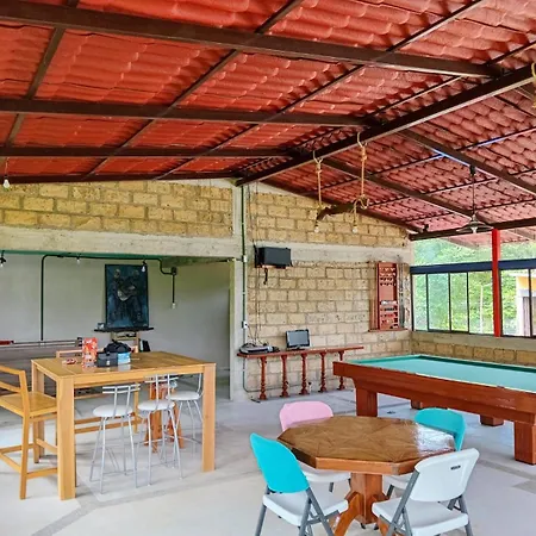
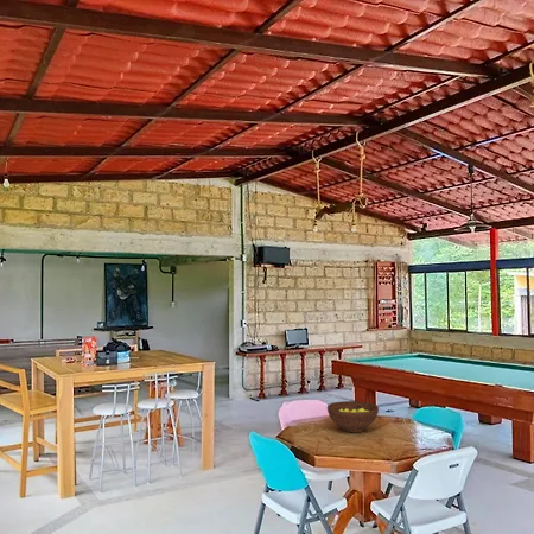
+ fruit bowl (352, 418)
